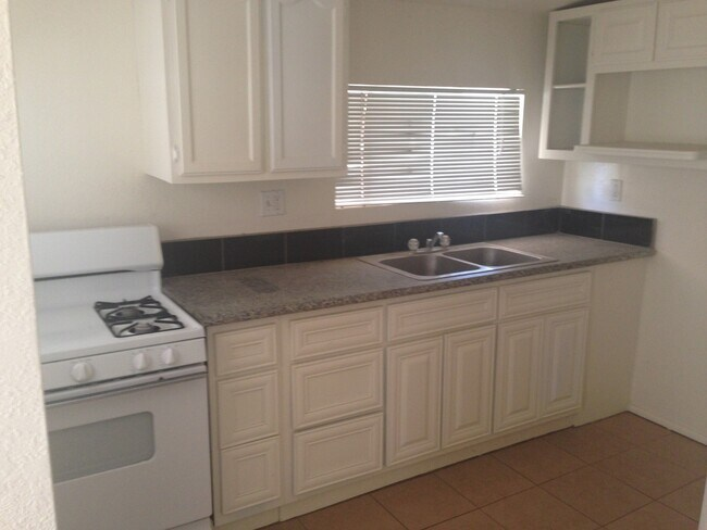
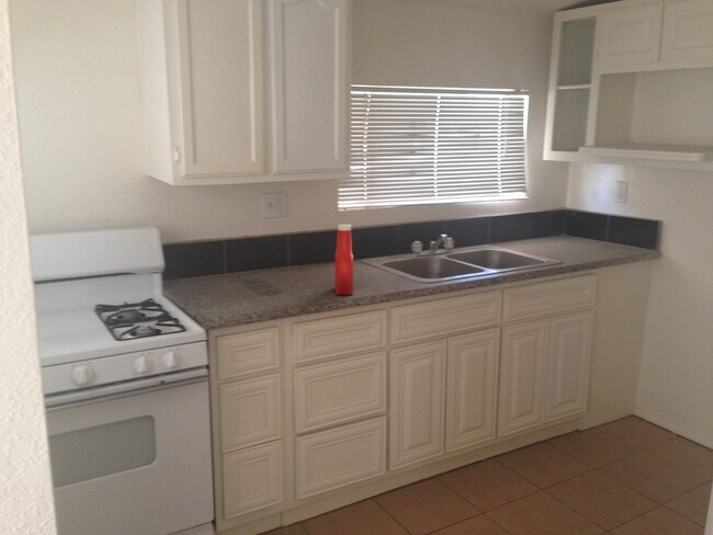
+ soap bottle (343, 258)
